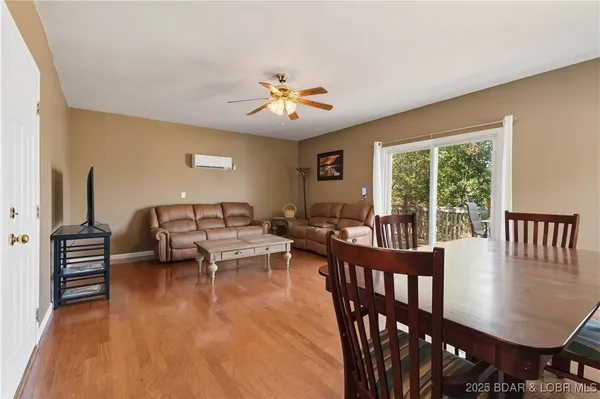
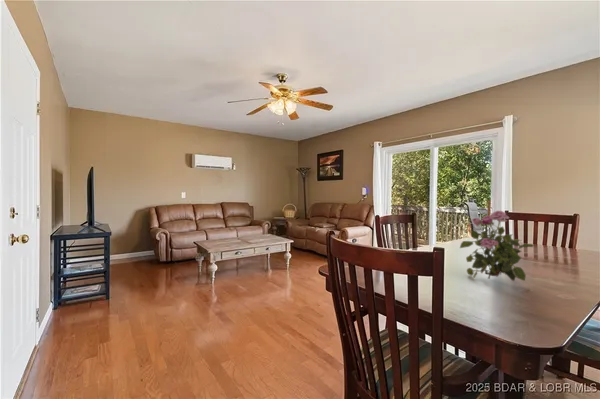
+ flower bouquet (496, 246)
